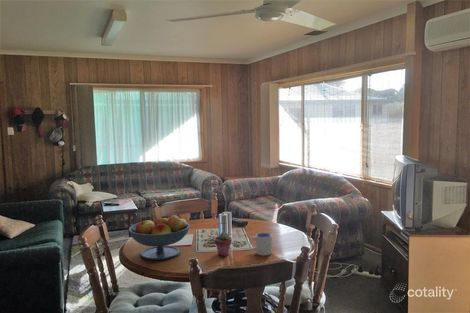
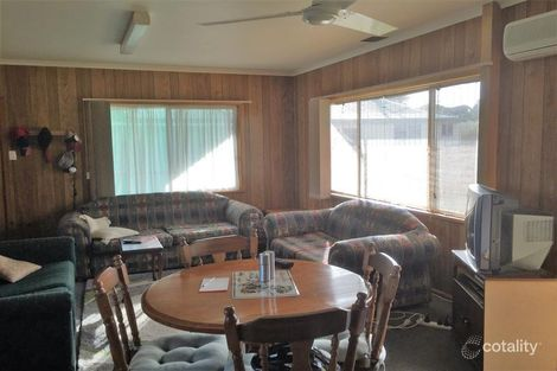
- potted succulent (223, 243)
- cup (260, 243)
- fruit bowl (159, 235)
